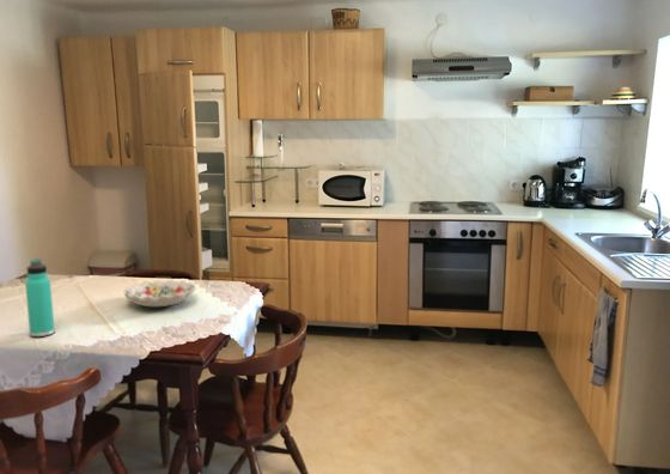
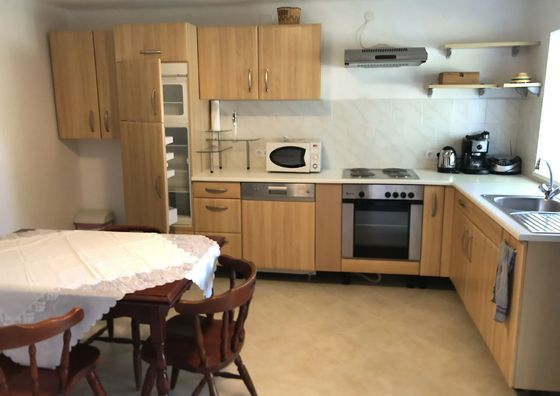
- decorative bowl (160, 294)
- thermos bottle (38, 297)
